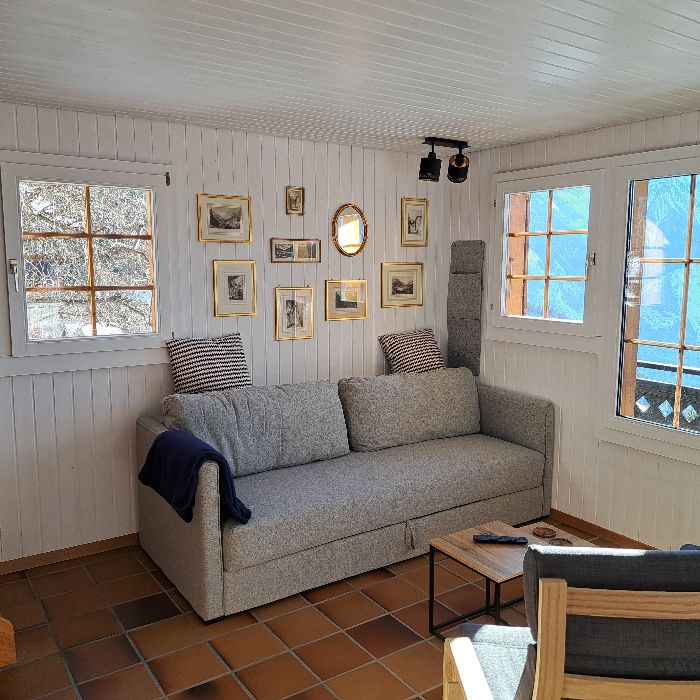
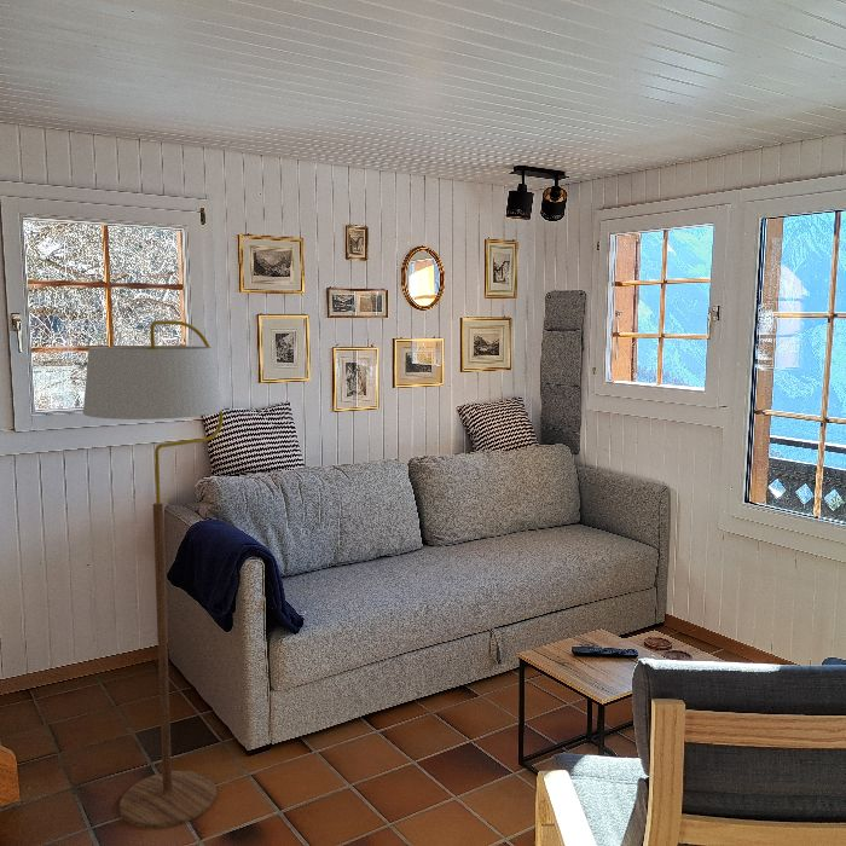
+ floor lamp (163, 566)
